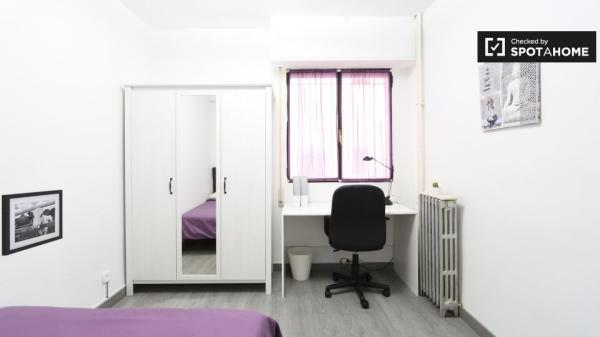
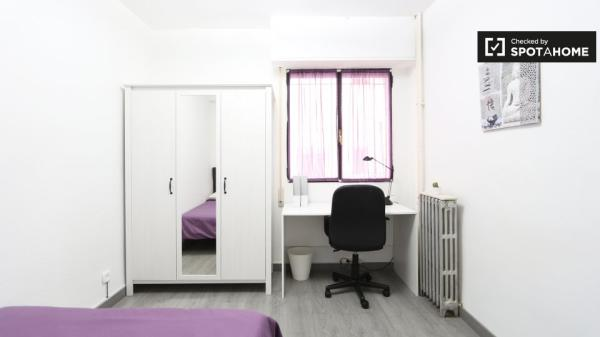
- picture frame (35, 219)
